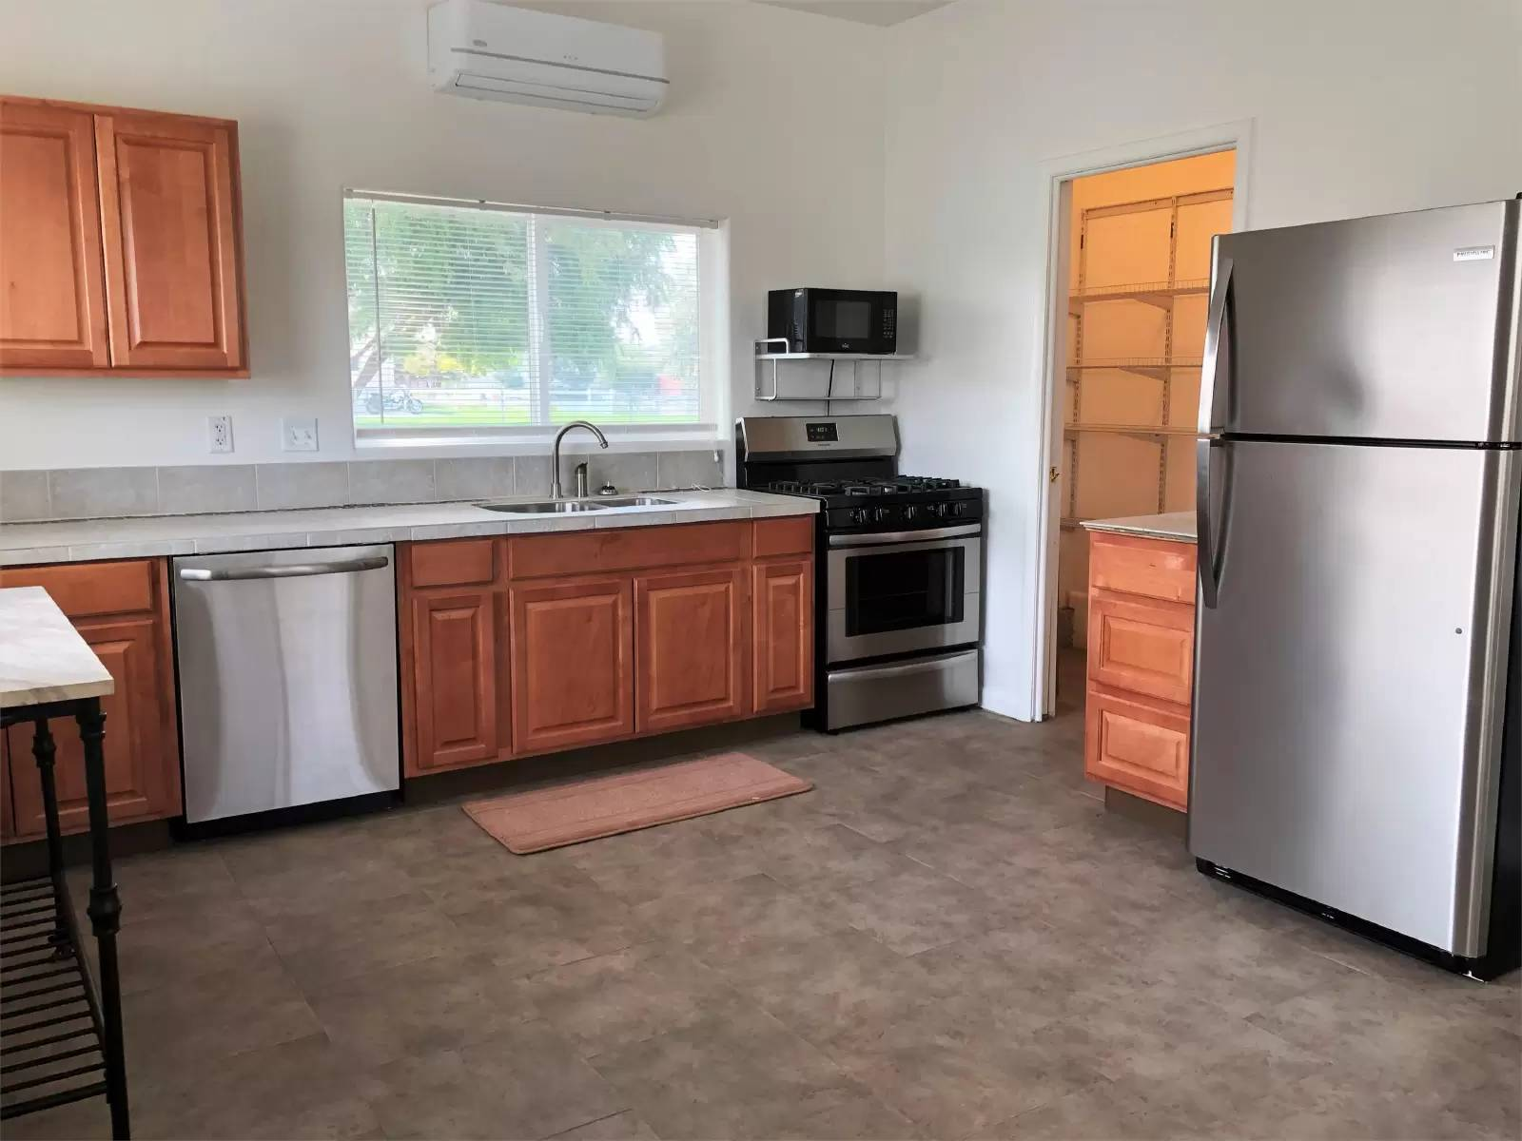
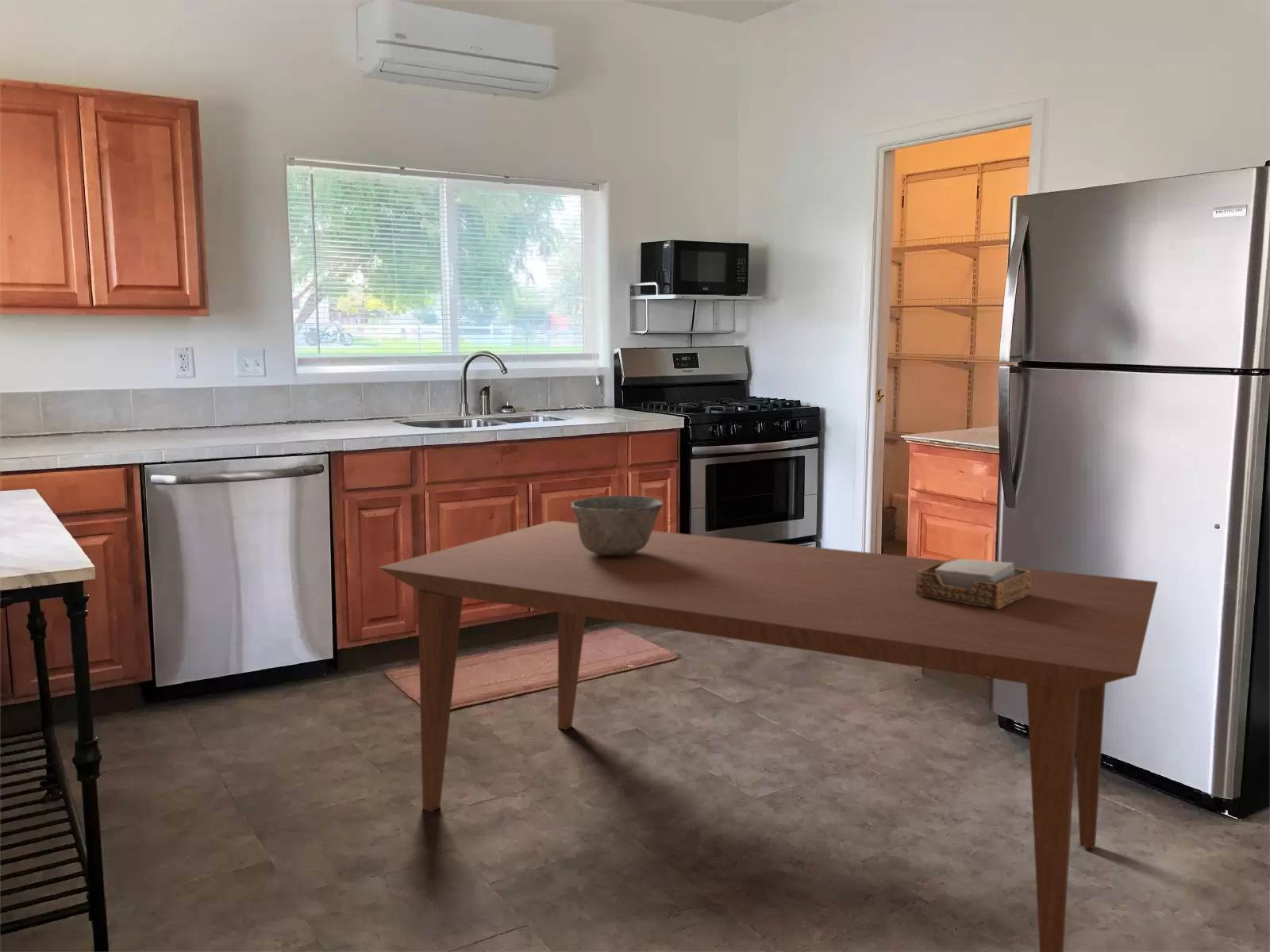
+ bowl (617, 527)
+ napkin holder (973, 578)
+ dining table (760, 643)
